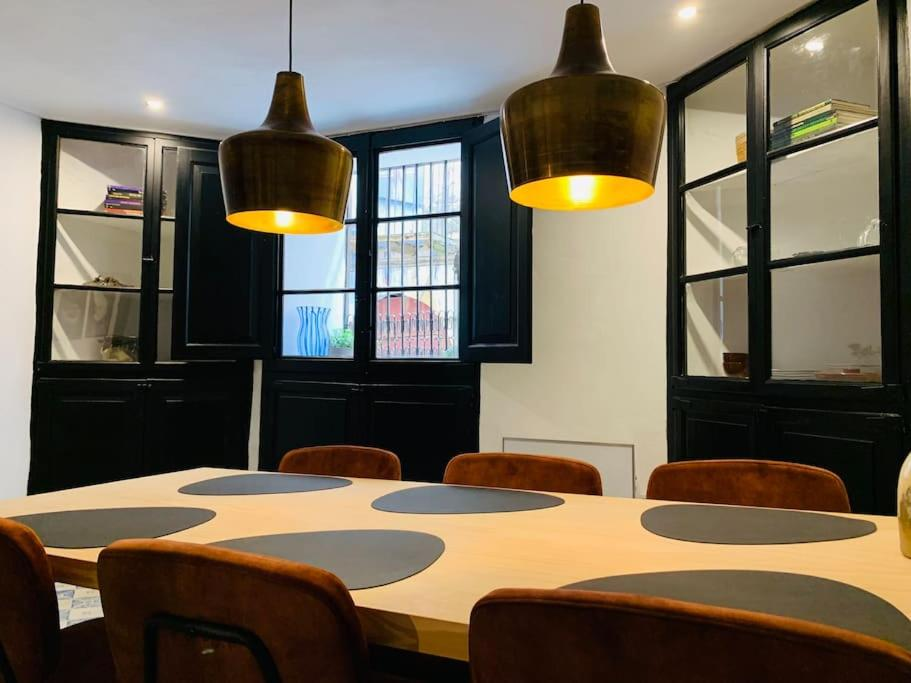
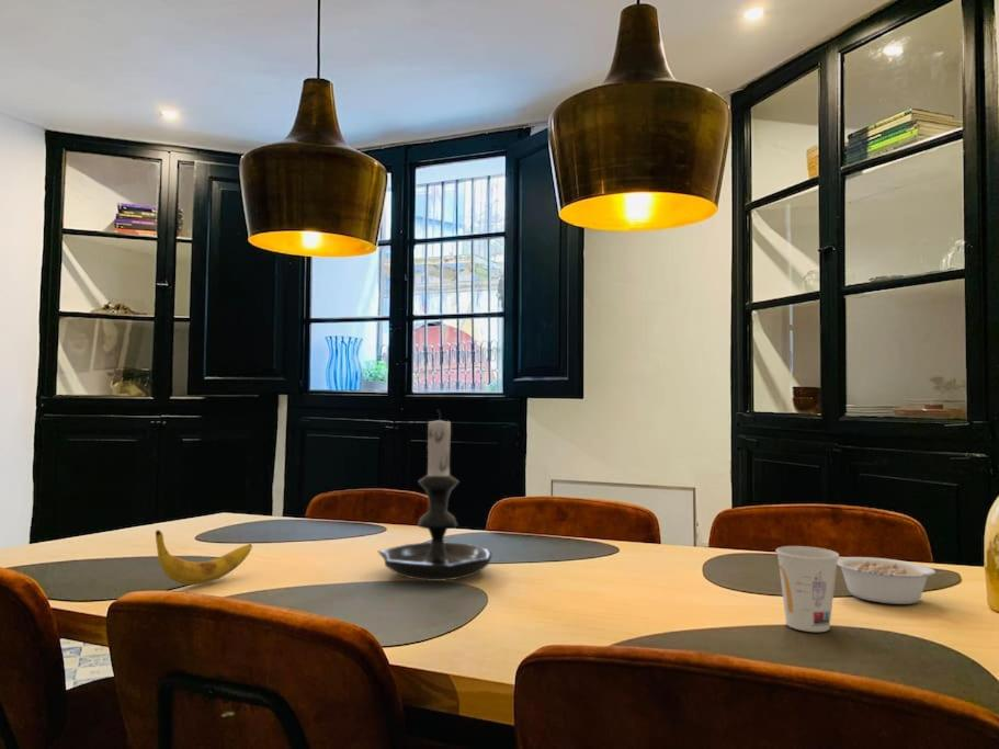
+ candle holder (435, 490)
+ cup (807, 588)
+ banana (208, 560)
+ legume (887, 578)
